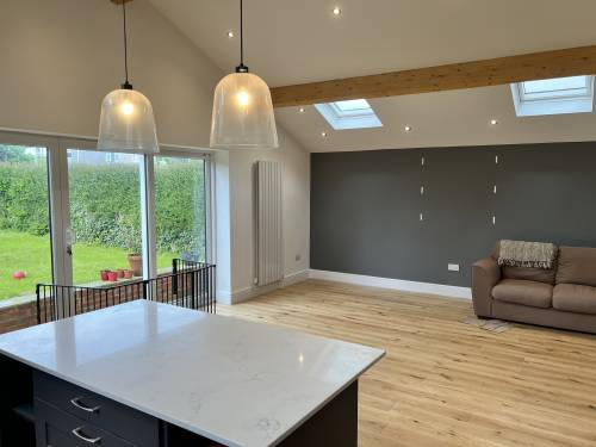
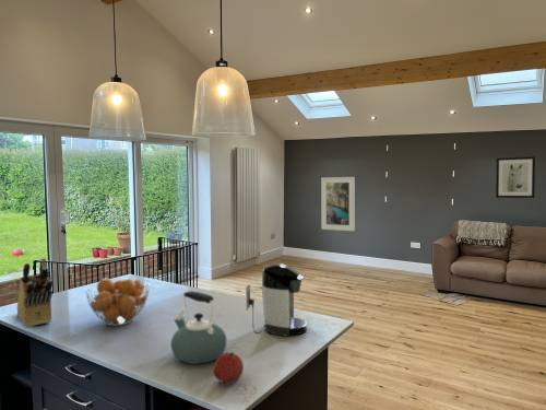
+ knife block (34, 288)
+ wall art (514, 177)
+ fruit (228, 366)
+ kettle (194, 323)
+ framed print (337, 203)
+ fruit basket (118, 300)
+ coffee maker (280, 300)
